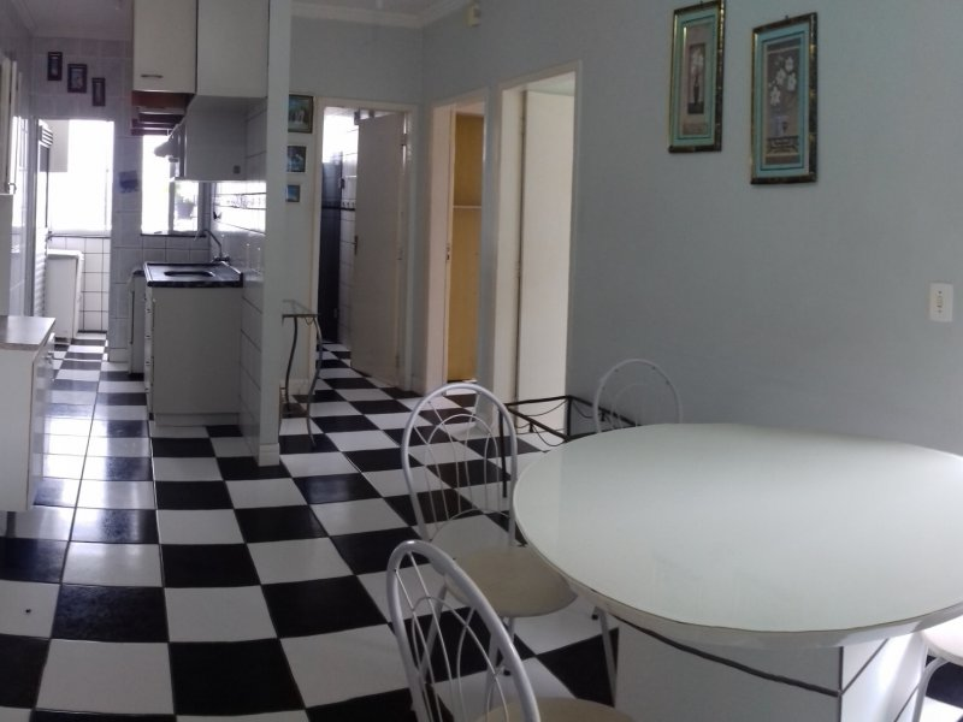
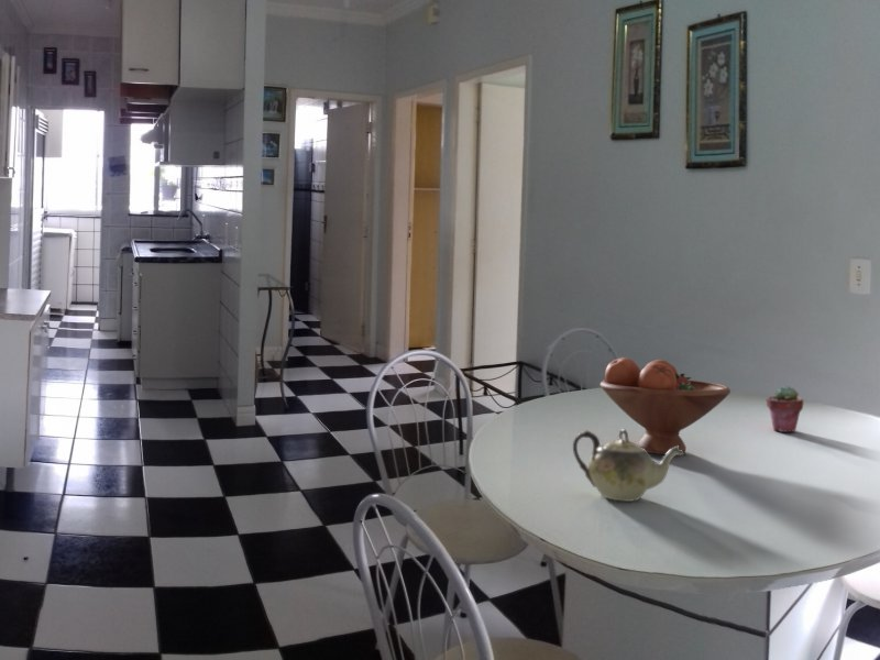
+ potted succulent (784, 407)
+ fruit bowl (663, 405)
+ teapot (627, 463)
